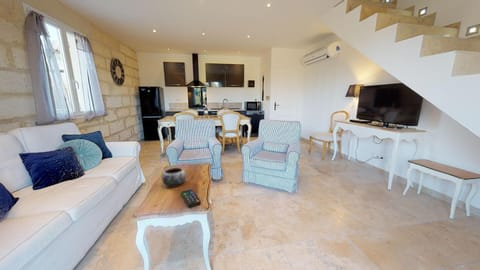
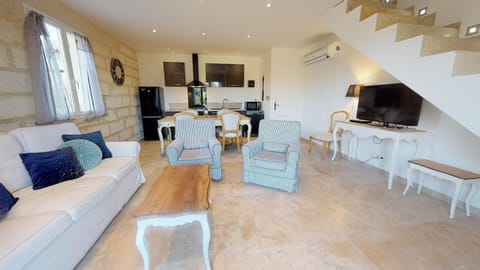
- decorative bowl (174, 177)
- remote control (190, 197)
